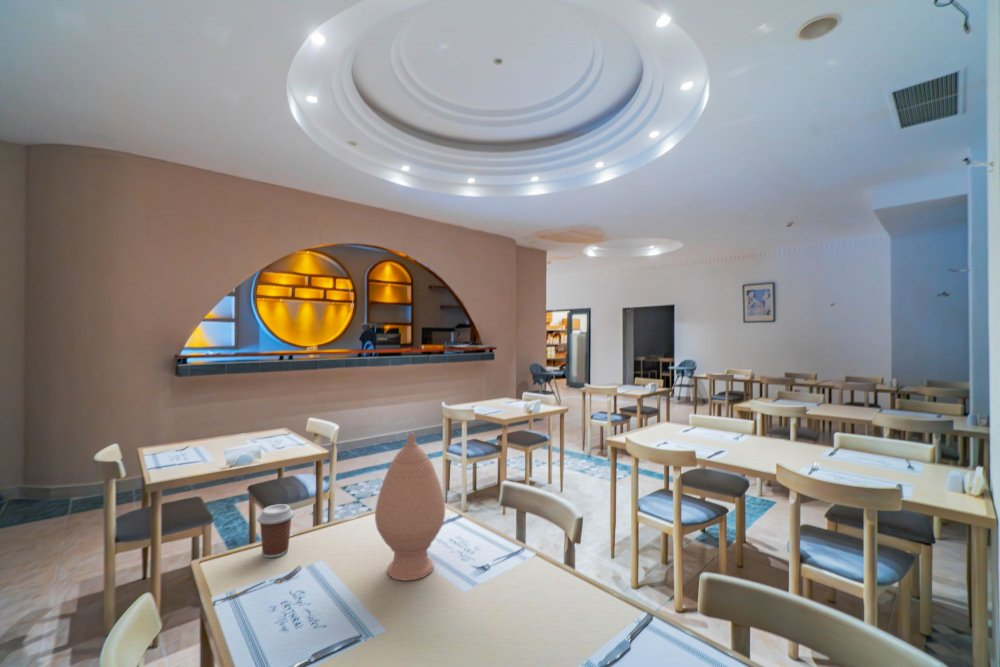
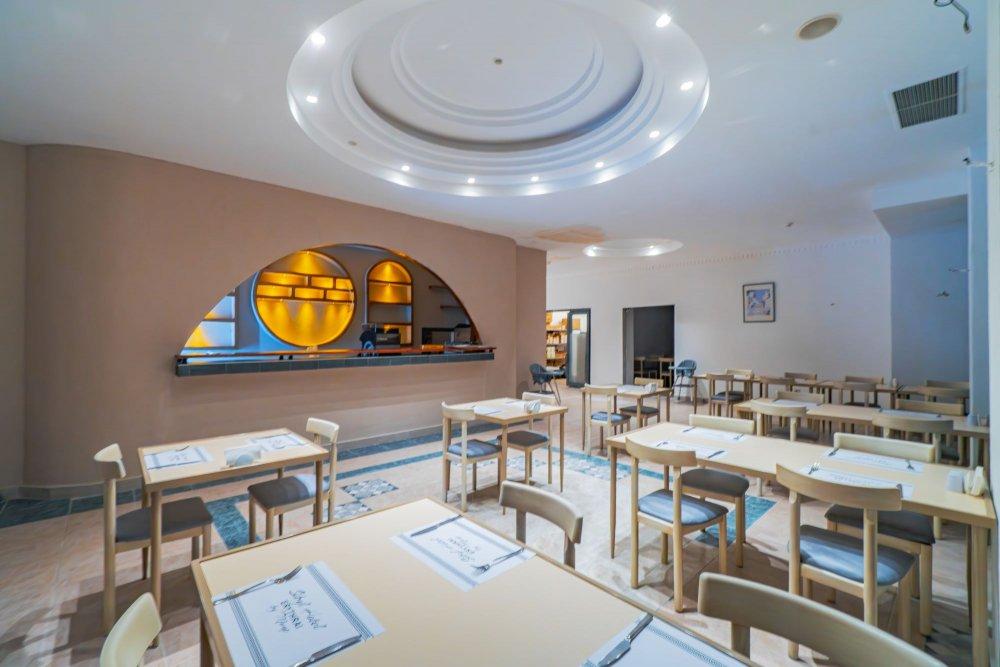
- coffee cup (275, 530)
- vase (414, 498)
